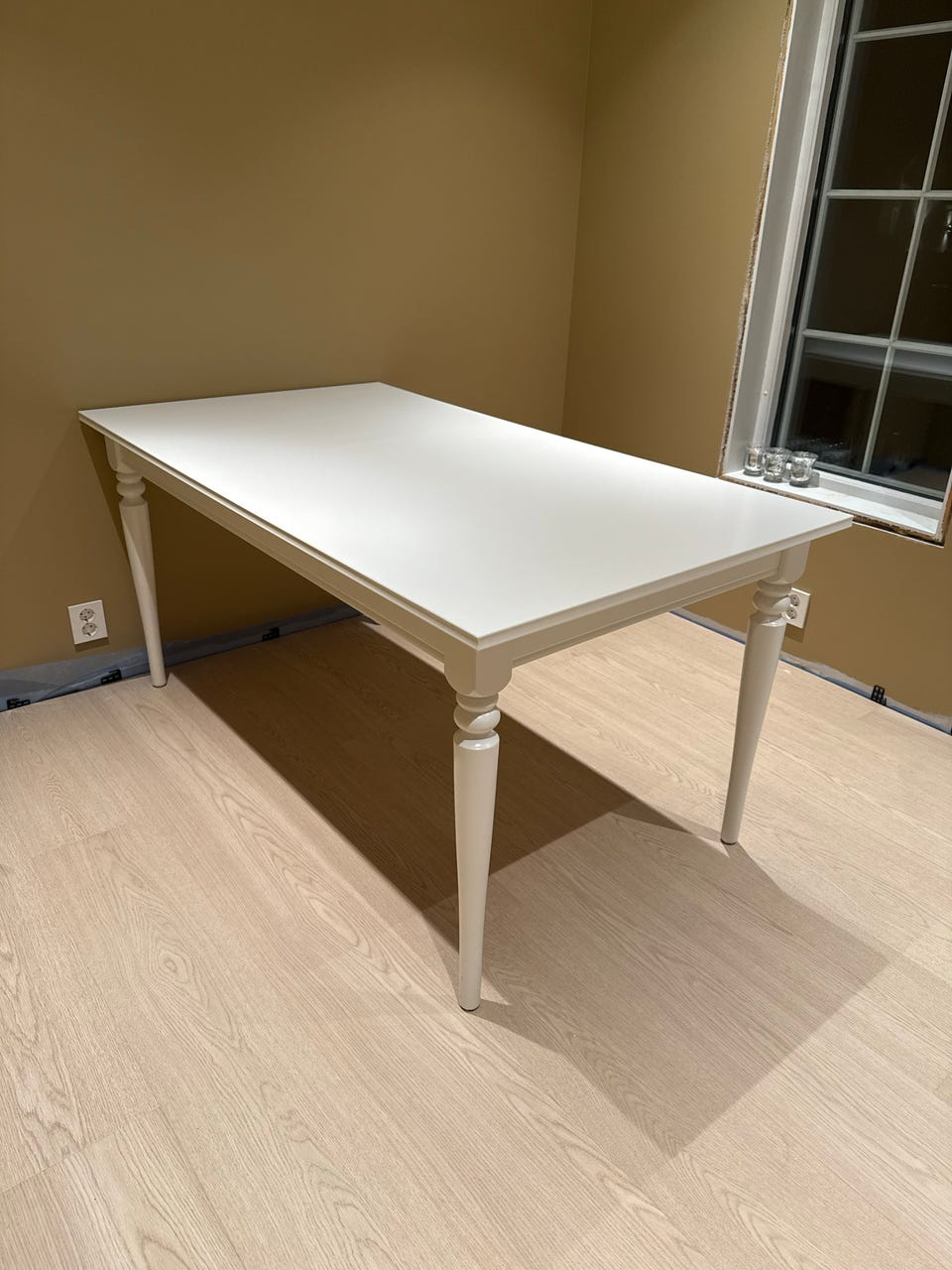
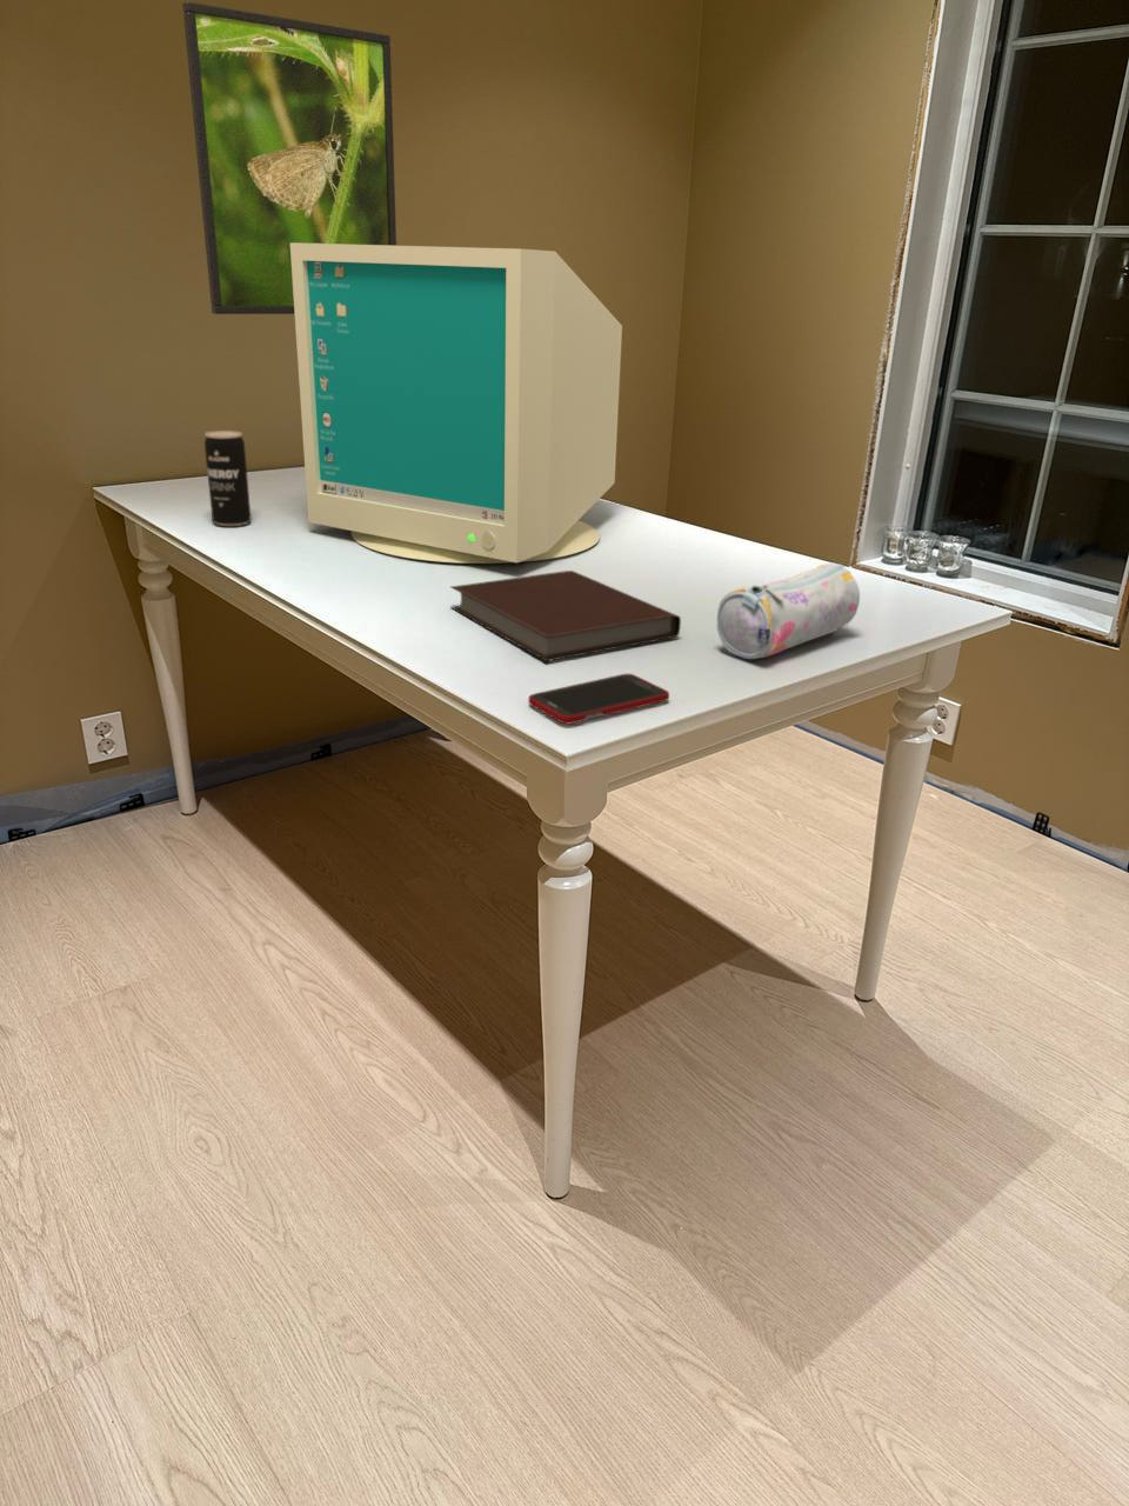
+ pencil case (789, 608)
+ cell phone (599, 697)
+ beverage can (227, 478)
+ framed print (301, 173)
+ notebook (561, 611)
+ computer monitor (471, 397)
